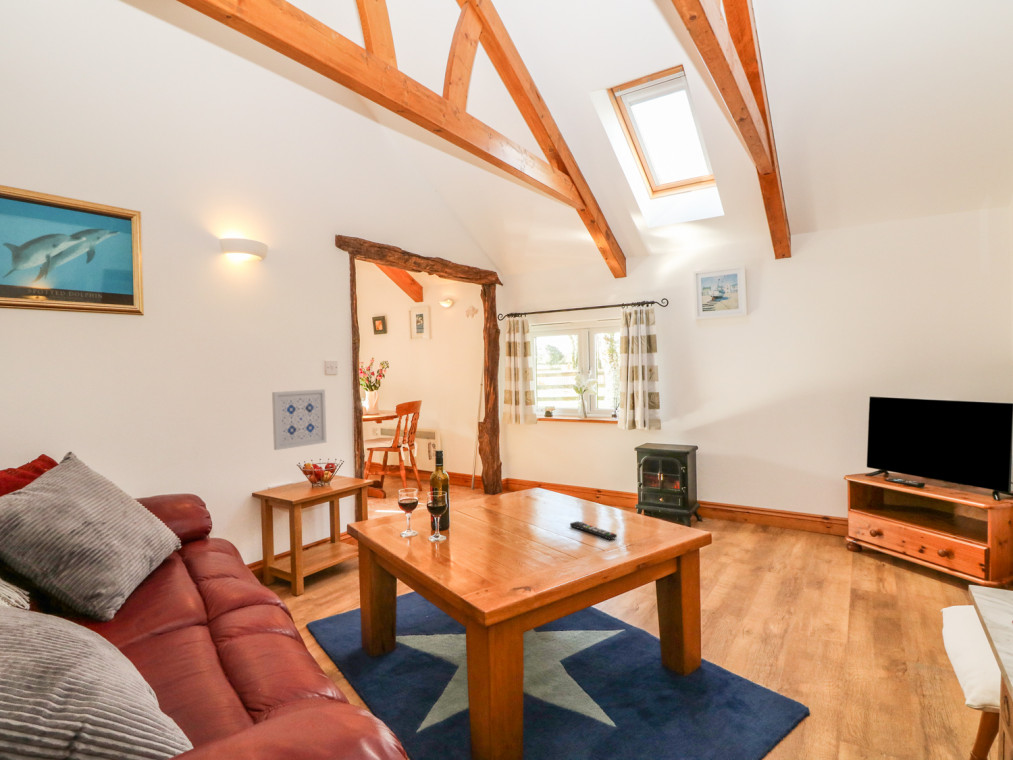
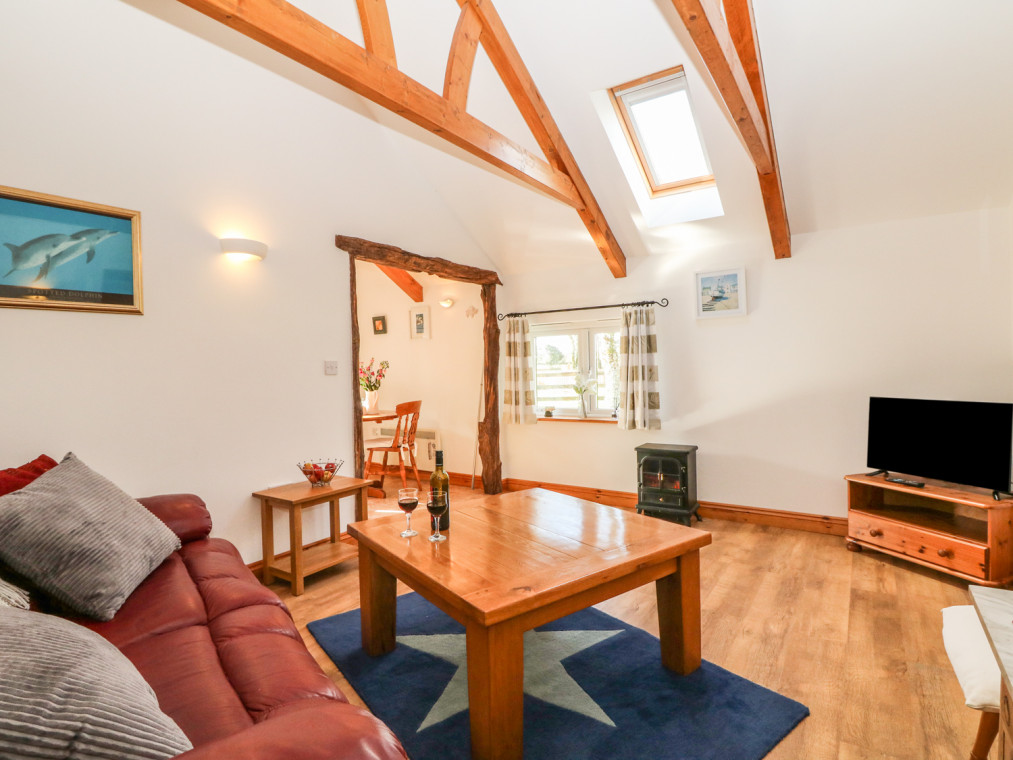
- wall art (300, 418)
- remote control (592, 530)
